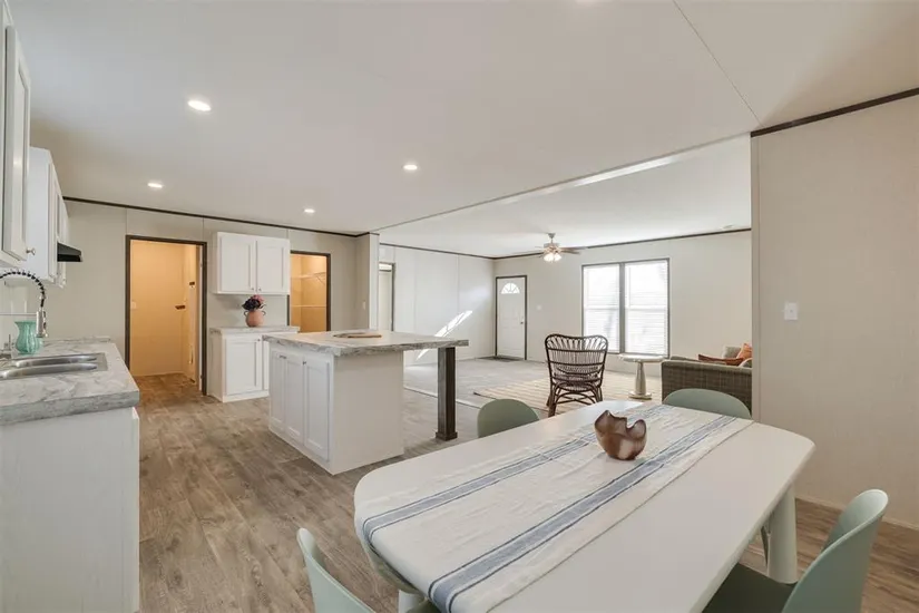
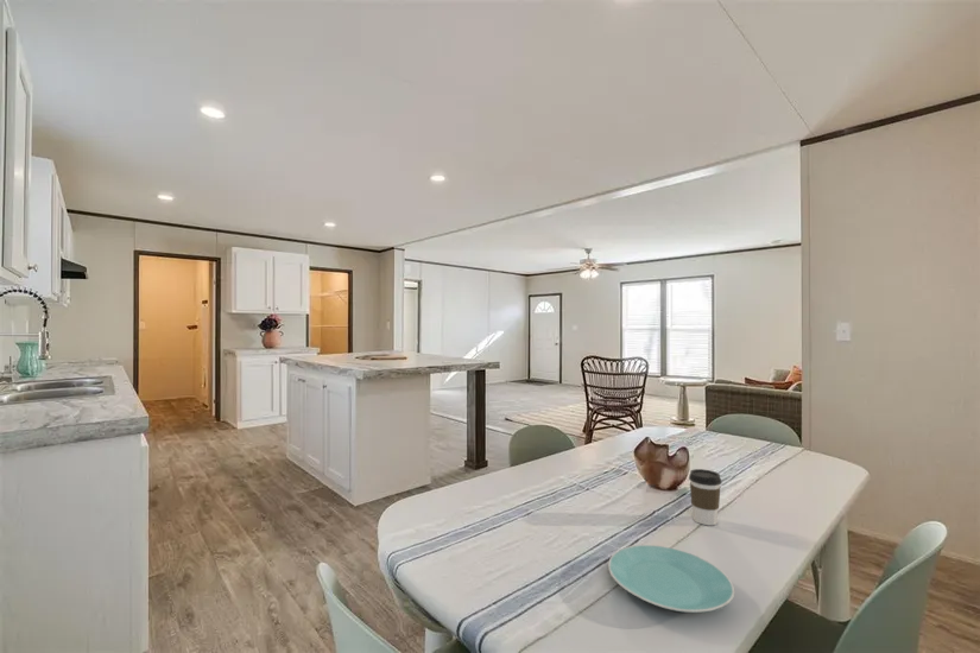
+ plate (668, 579)
+ coffee cup (704, 496)
